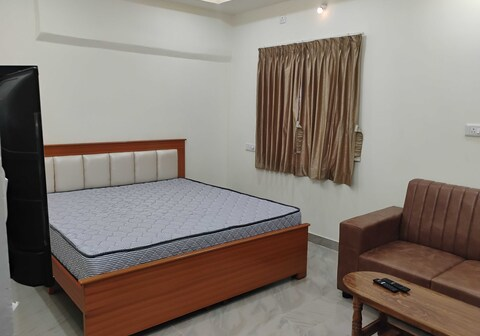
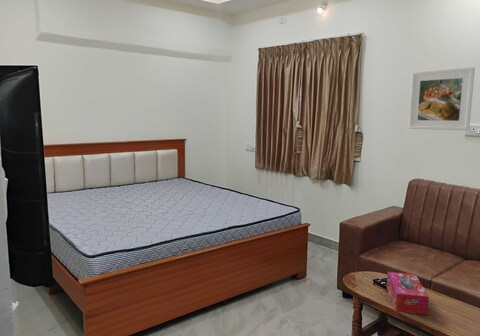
+ tissue box (406, 291)
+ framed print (439, 100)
